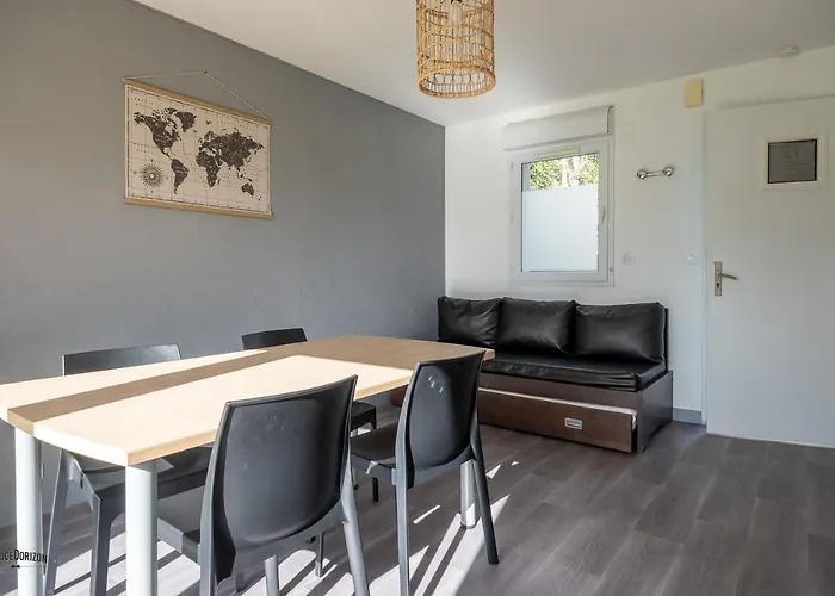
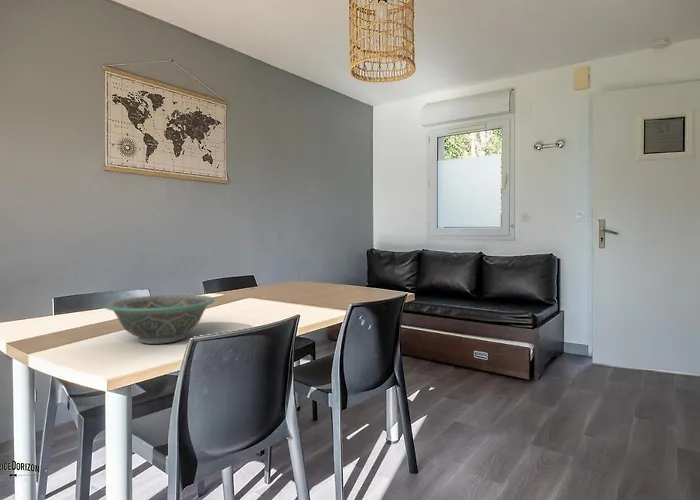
+ decorative bowl (162, 319)
